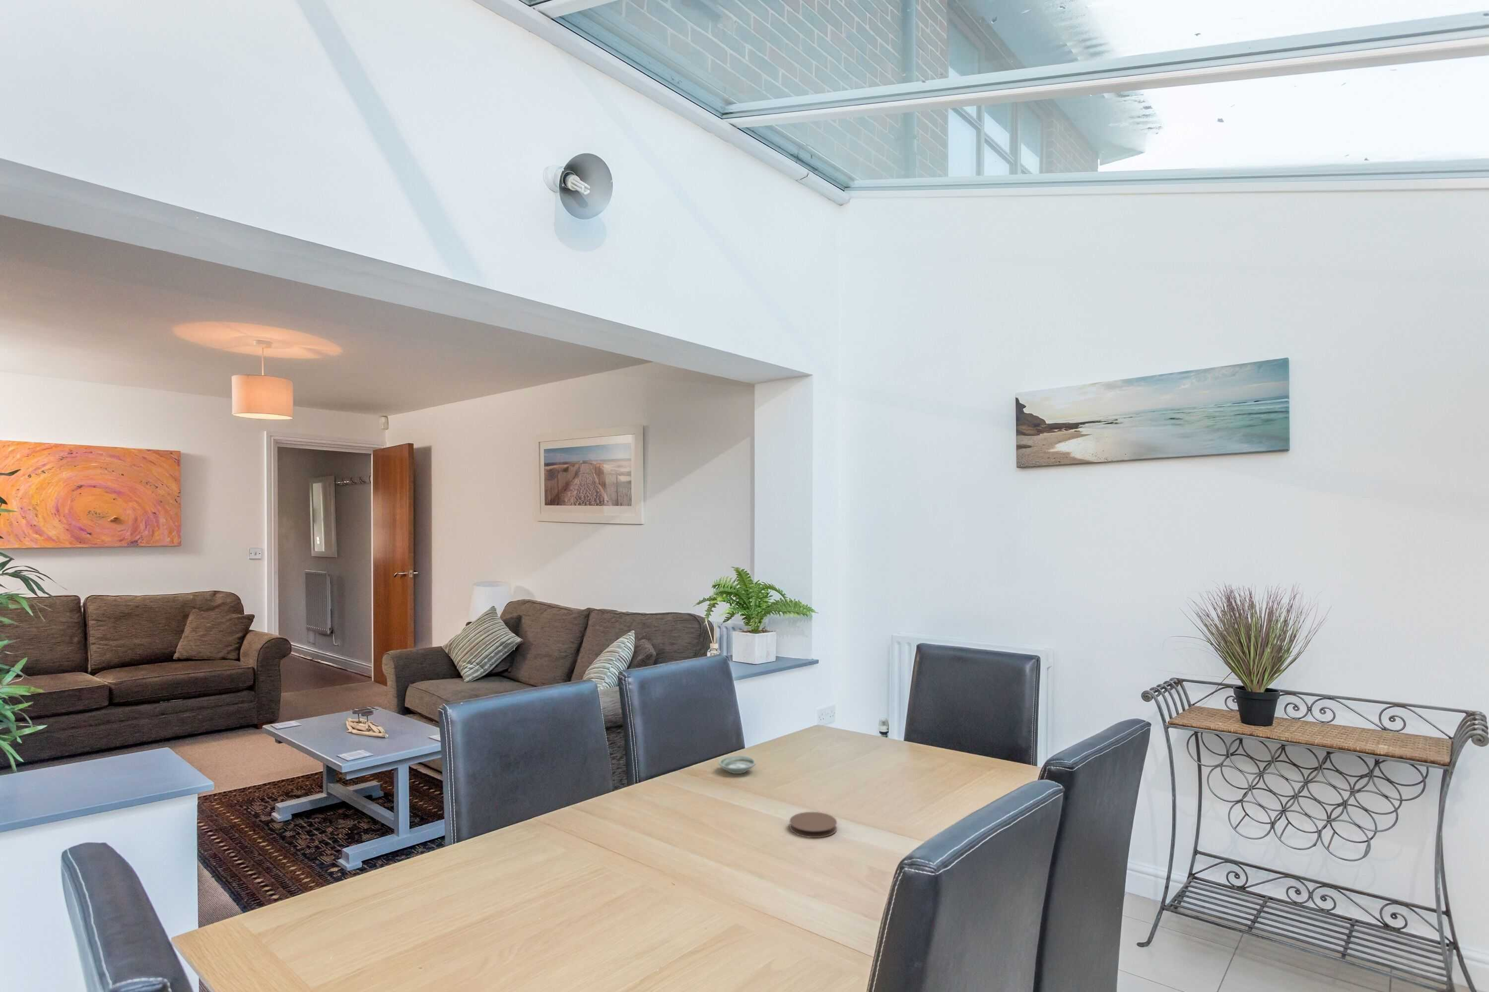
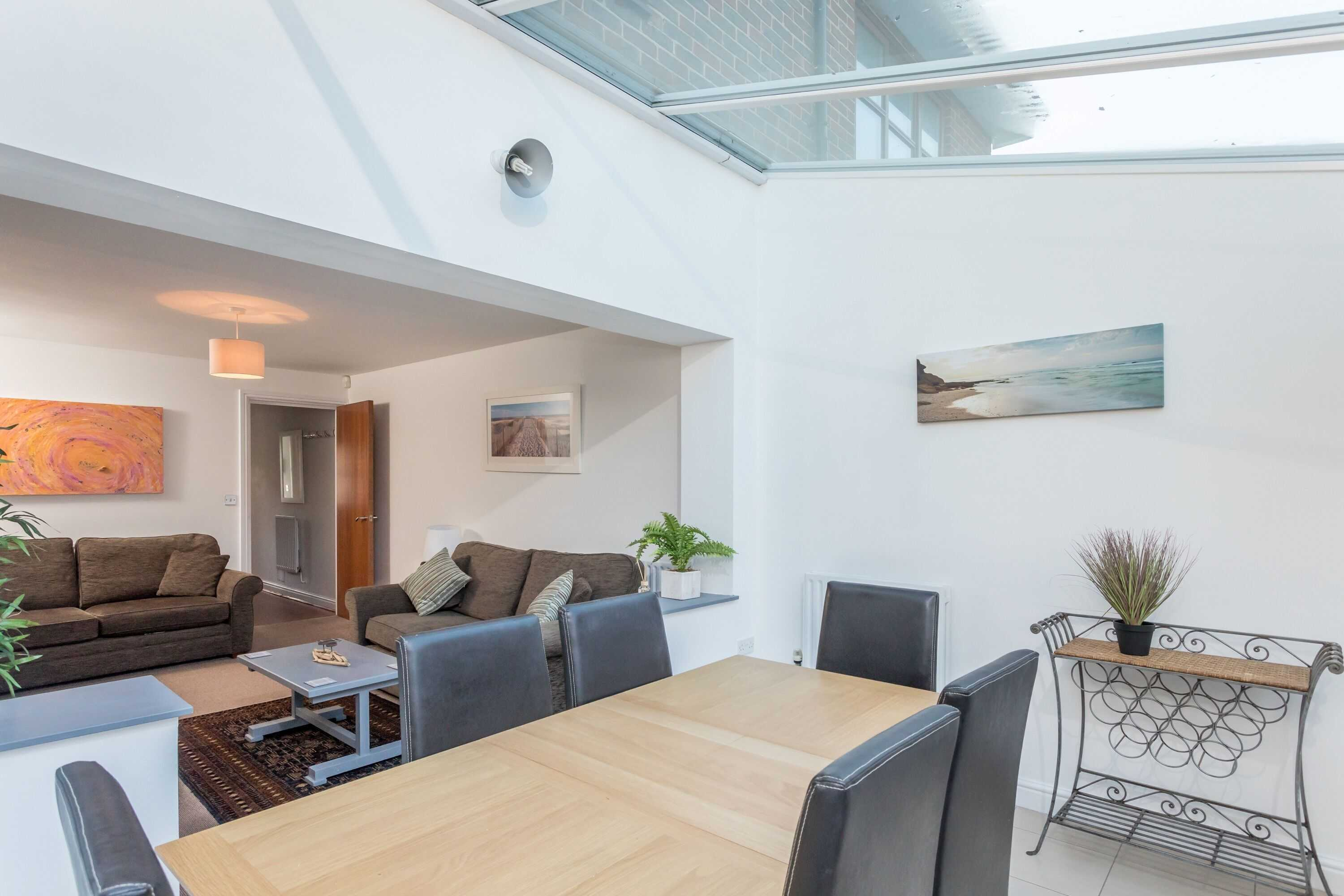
- coaster (813, 825)
- saucer (737, 766)
